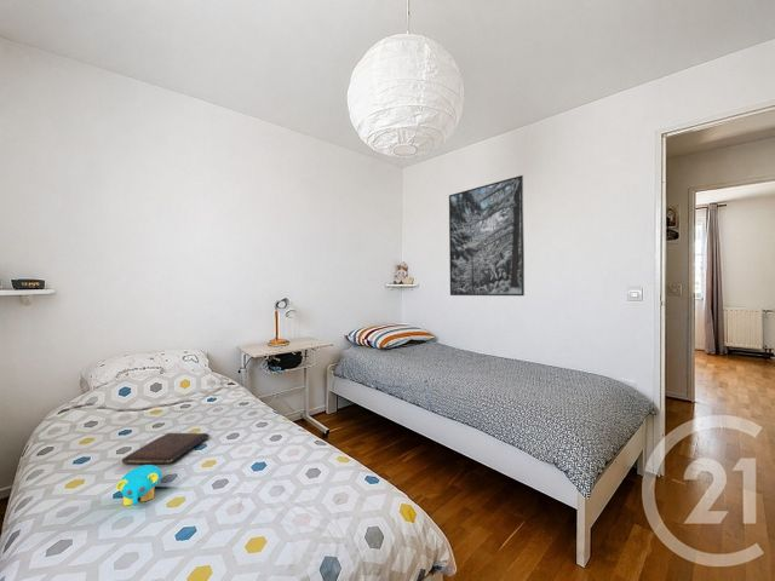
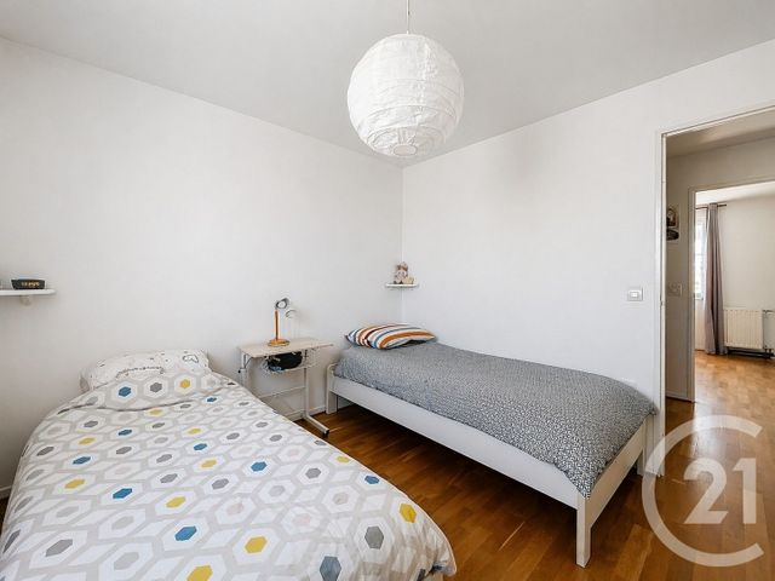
- book (168, 447)
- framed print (483, 241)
- toy elephant (139, 485)
